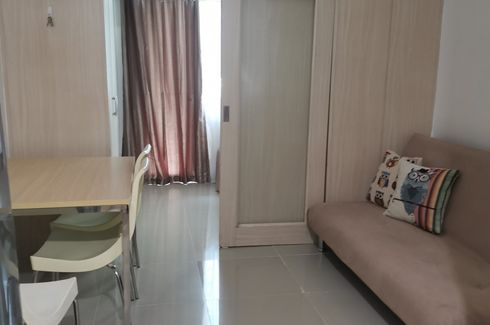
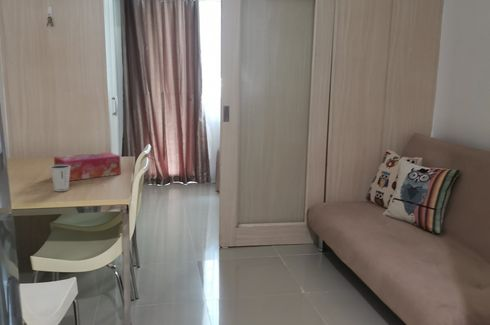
+ tissue box (88, 165)
+ dixie cup (60, 178)
